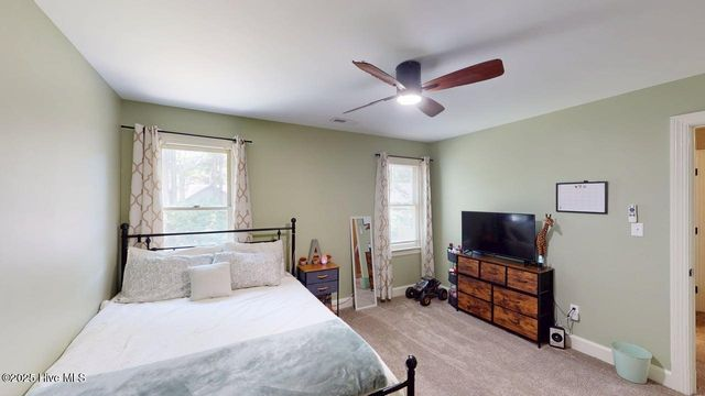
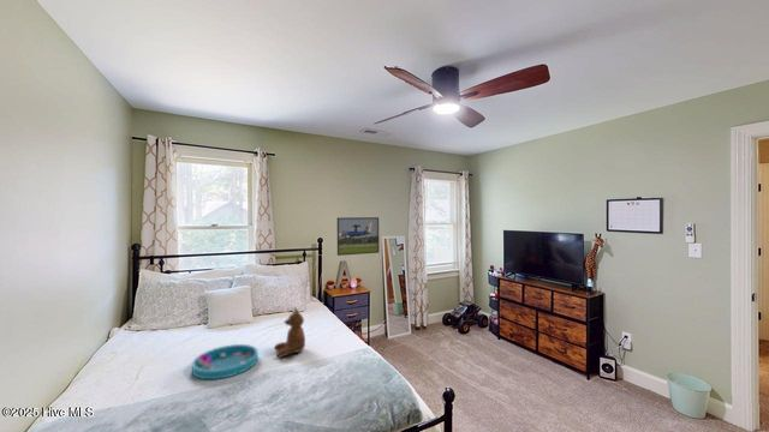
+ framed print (358, 235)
+ storage tray (226, 358)
+ teddy bear (290, 330)
